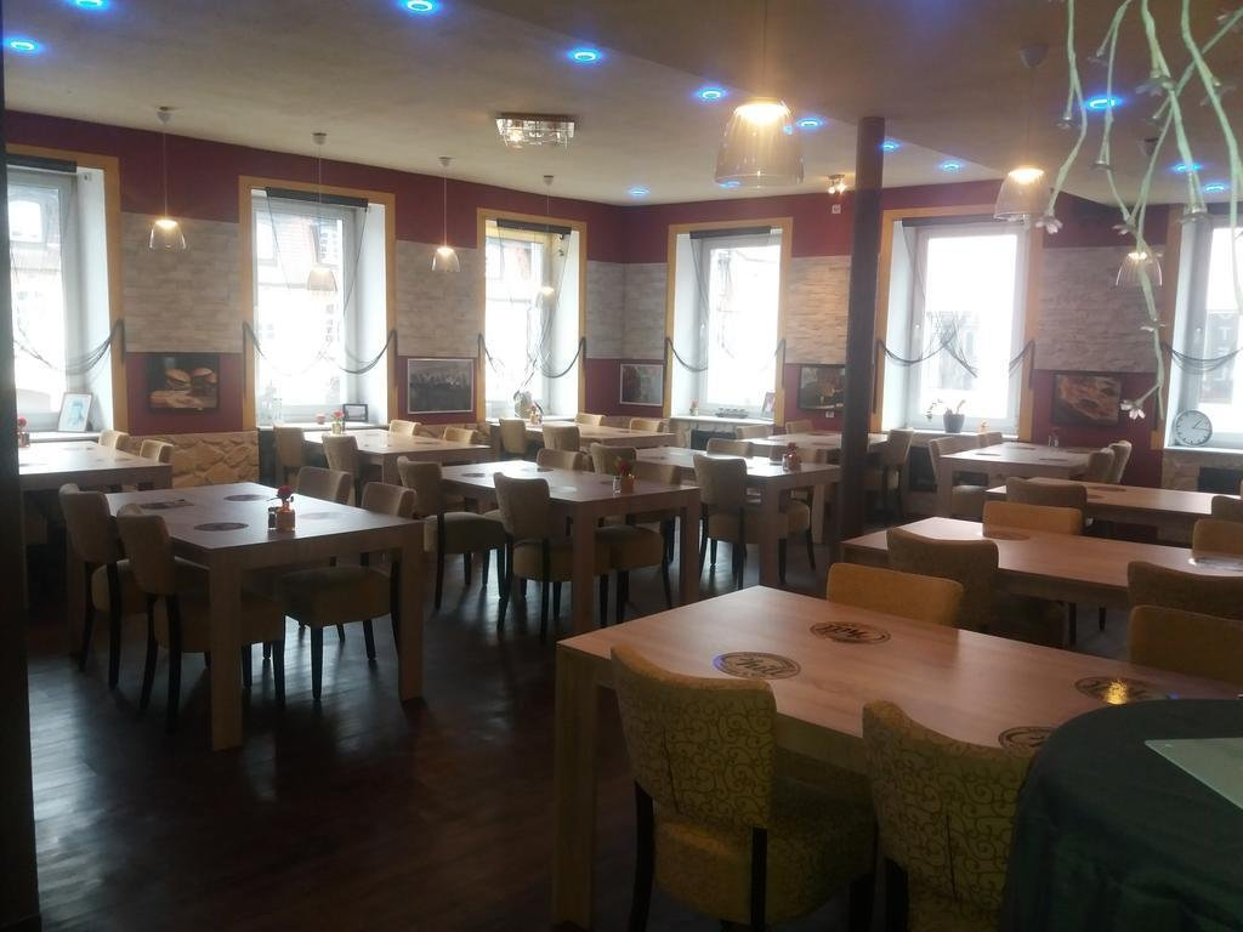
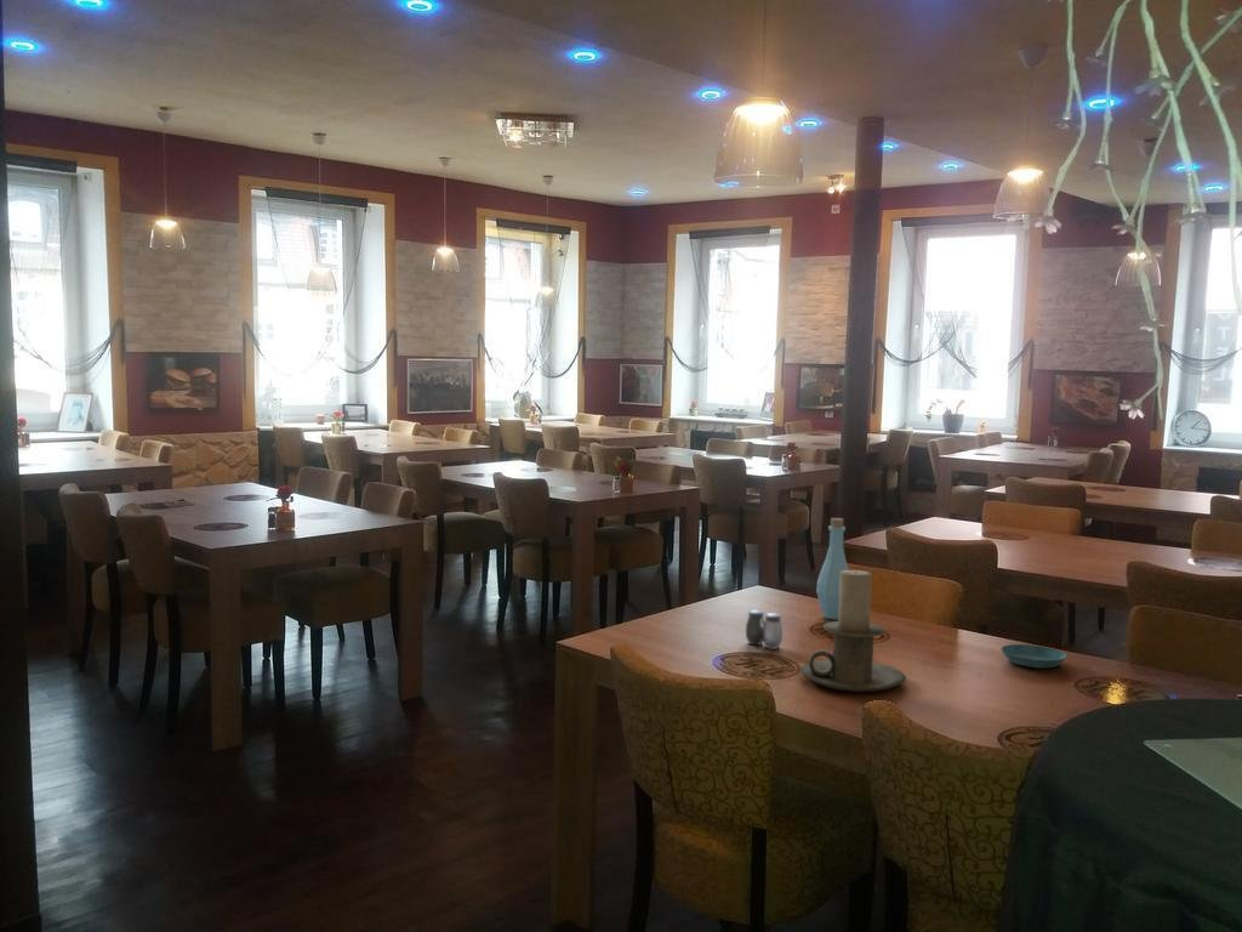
+ salt and pepper shaker (763, 629)
+ saucer (1032, 657)
+ bottle (834, 568)
+ candle holder (854, 625)
